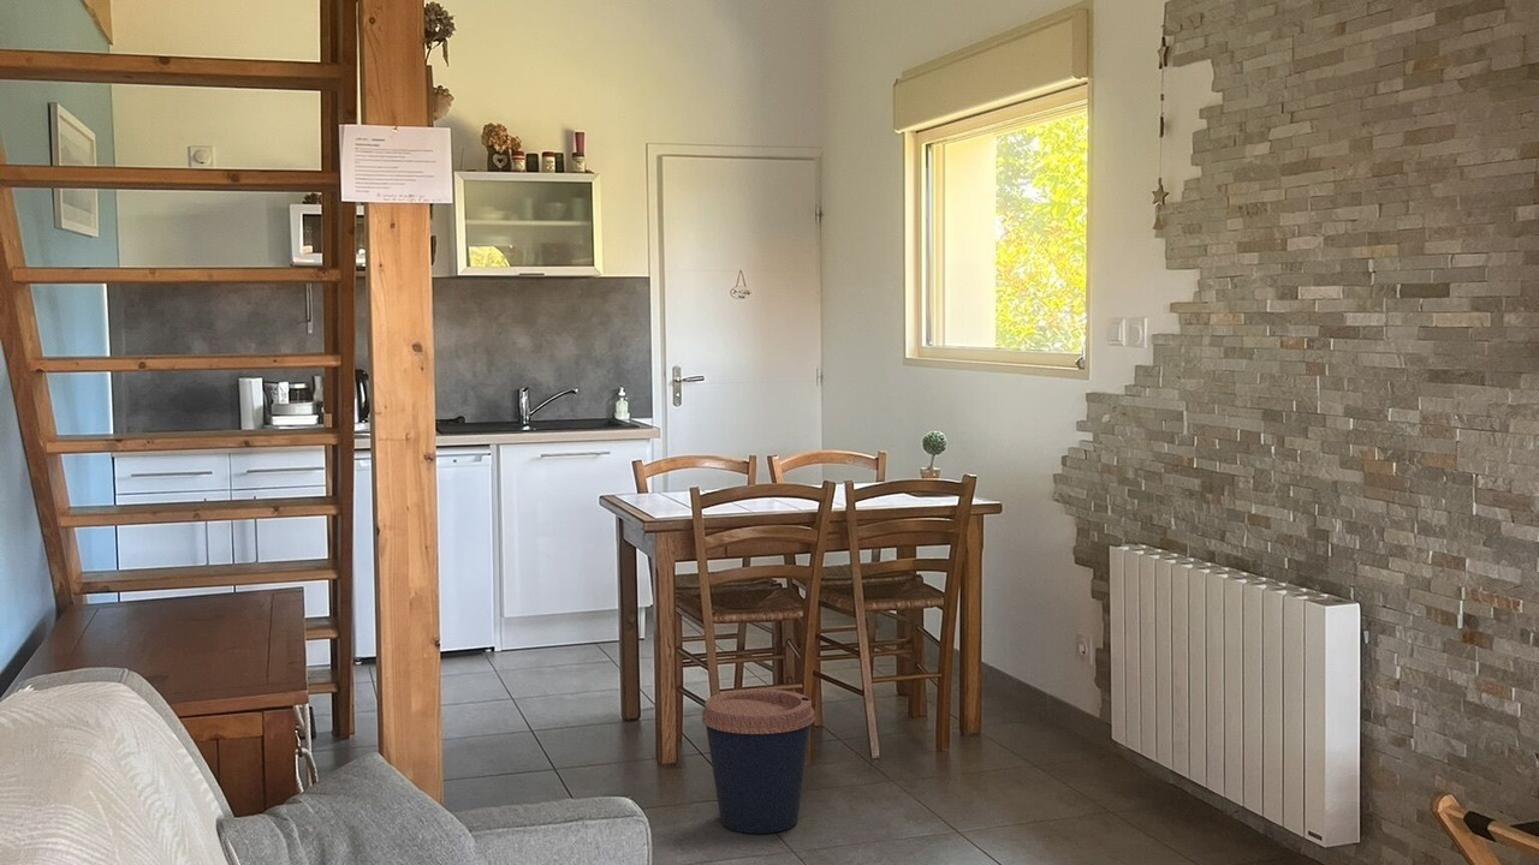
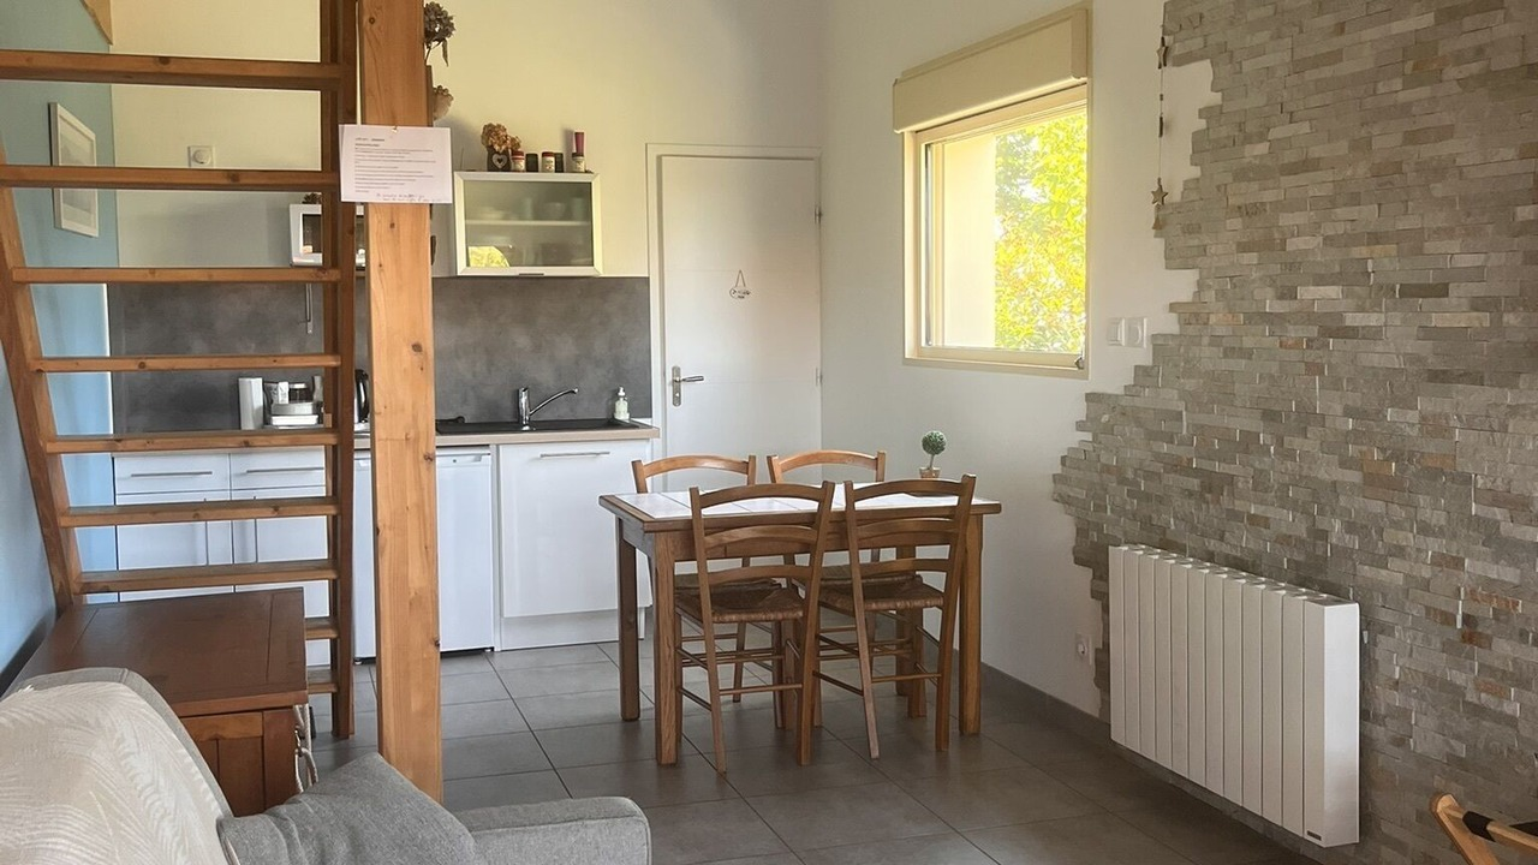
- coffee cup (759, 760)
